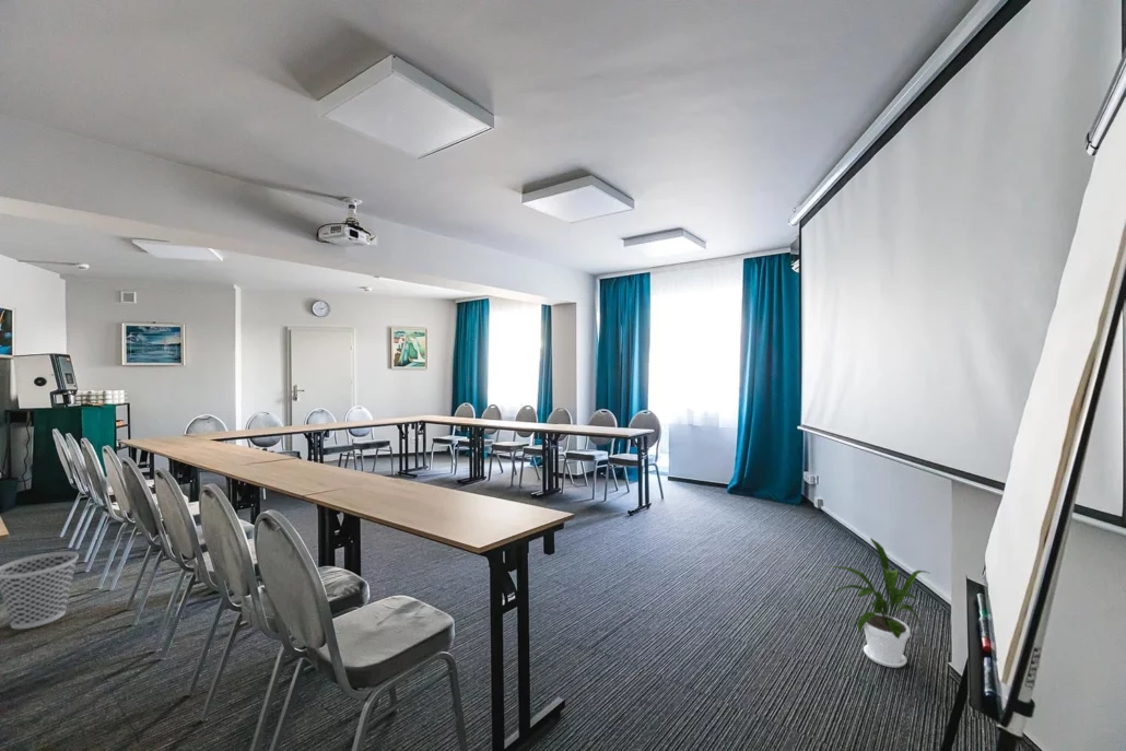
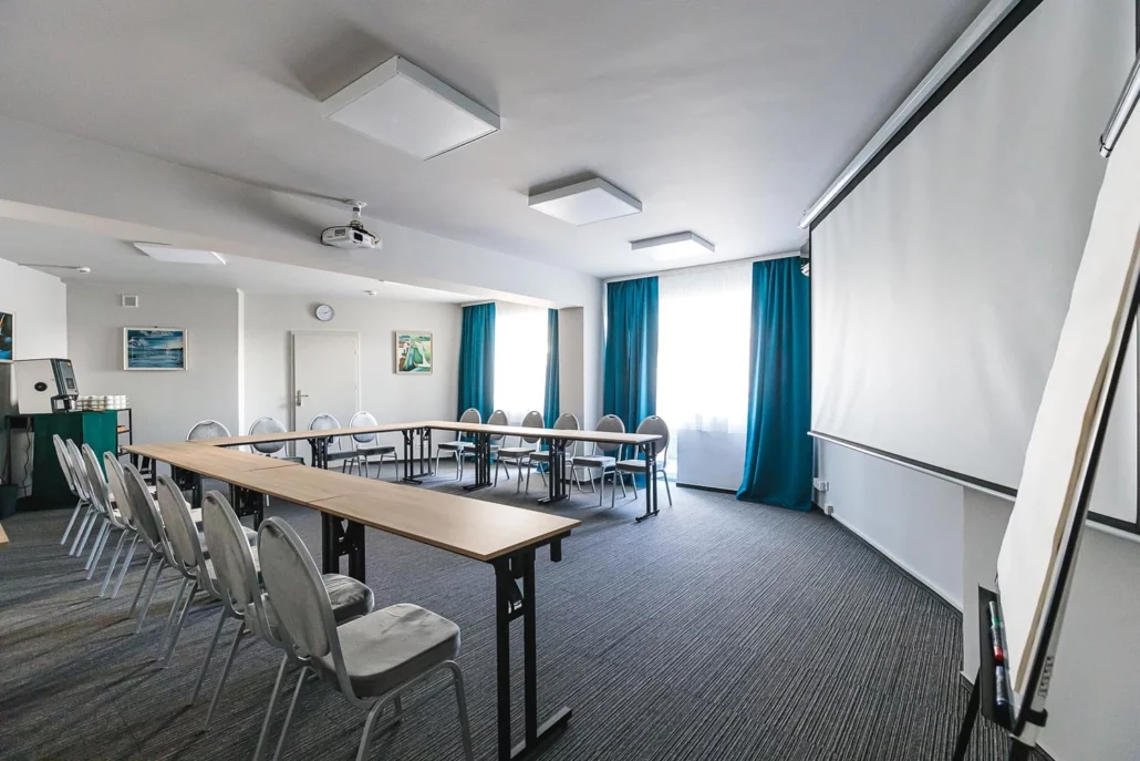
- house plant (882, 602)
- wastebasket (38, 590)
